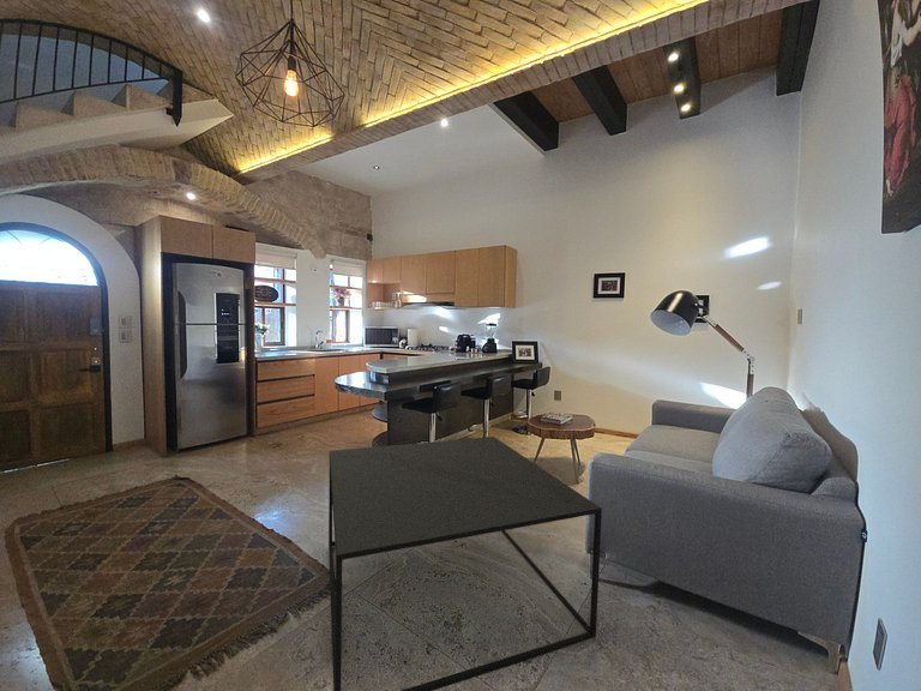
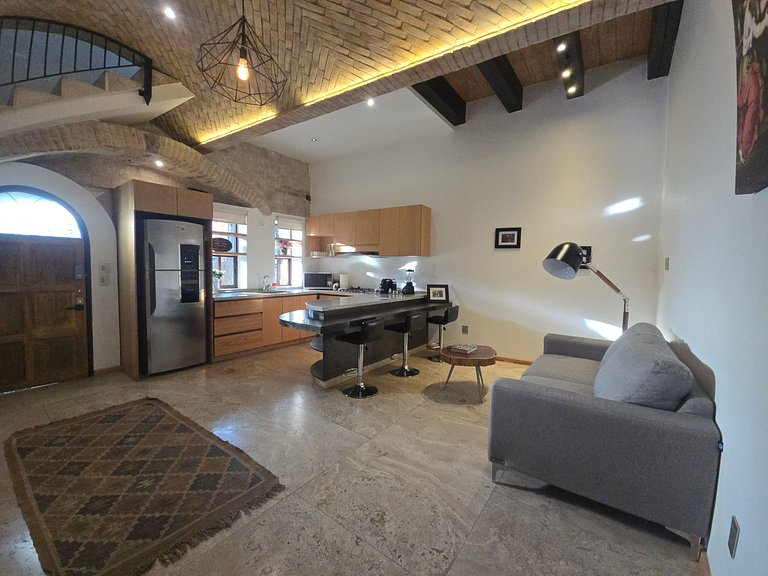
- coffee table (441, 529)
